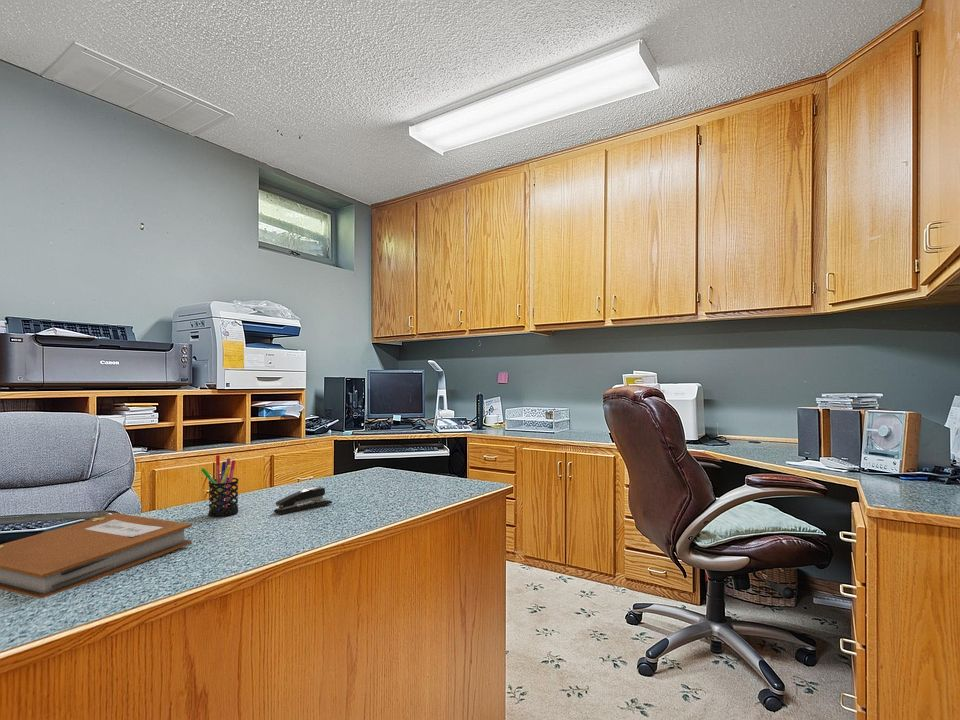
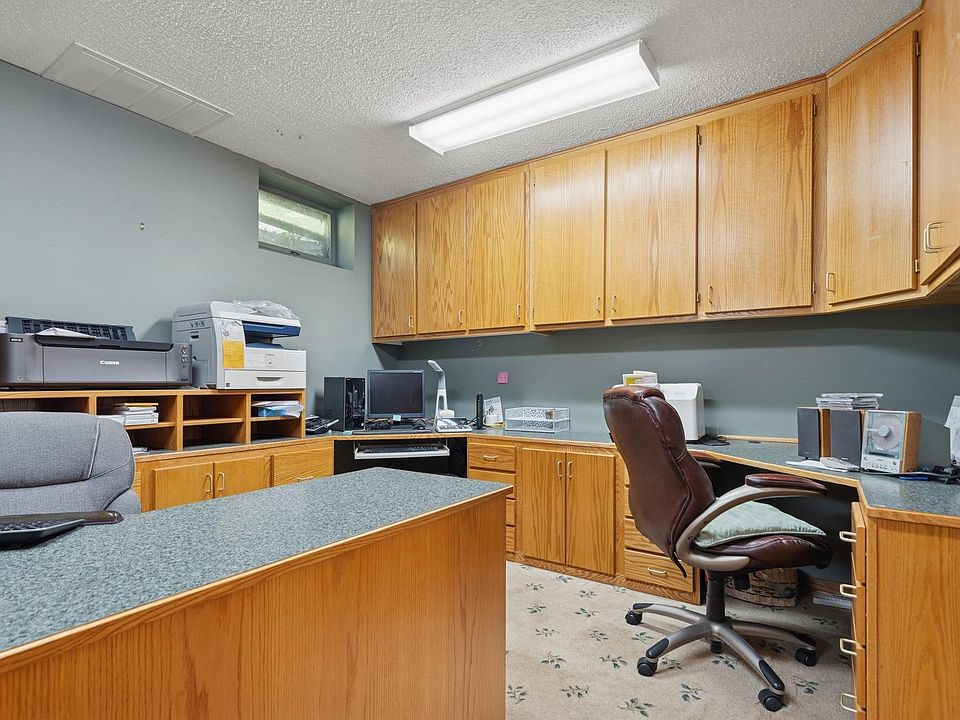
- notebook (86, 547)
- pen holder (219, 485)
- stapler (303, 498)
